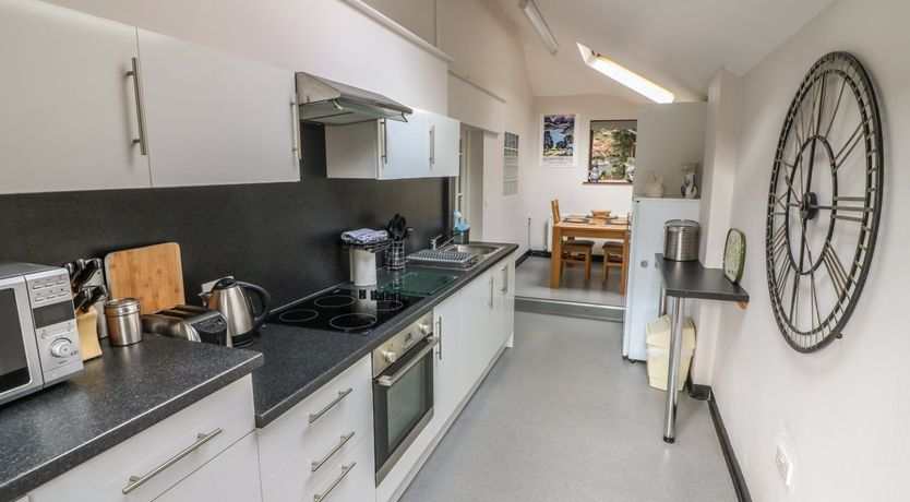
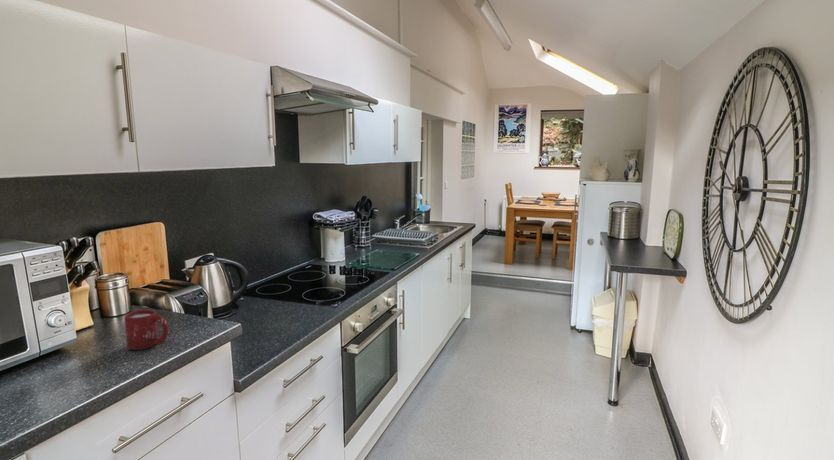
+ cup (148, 329)
